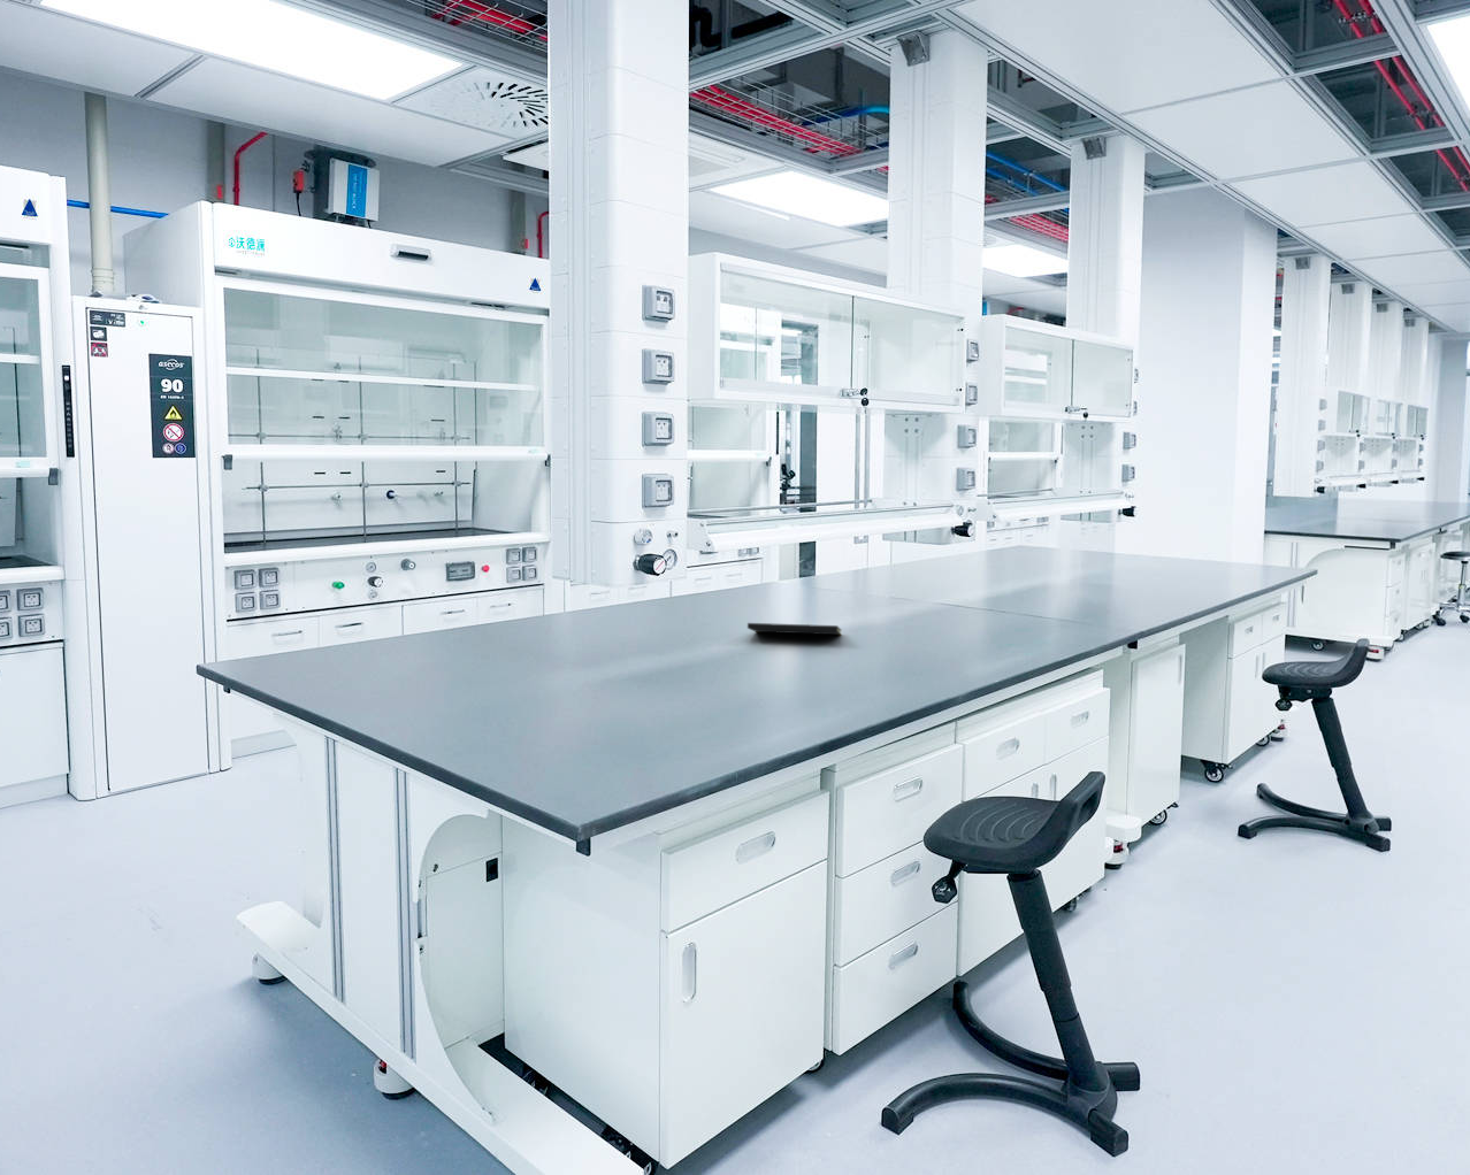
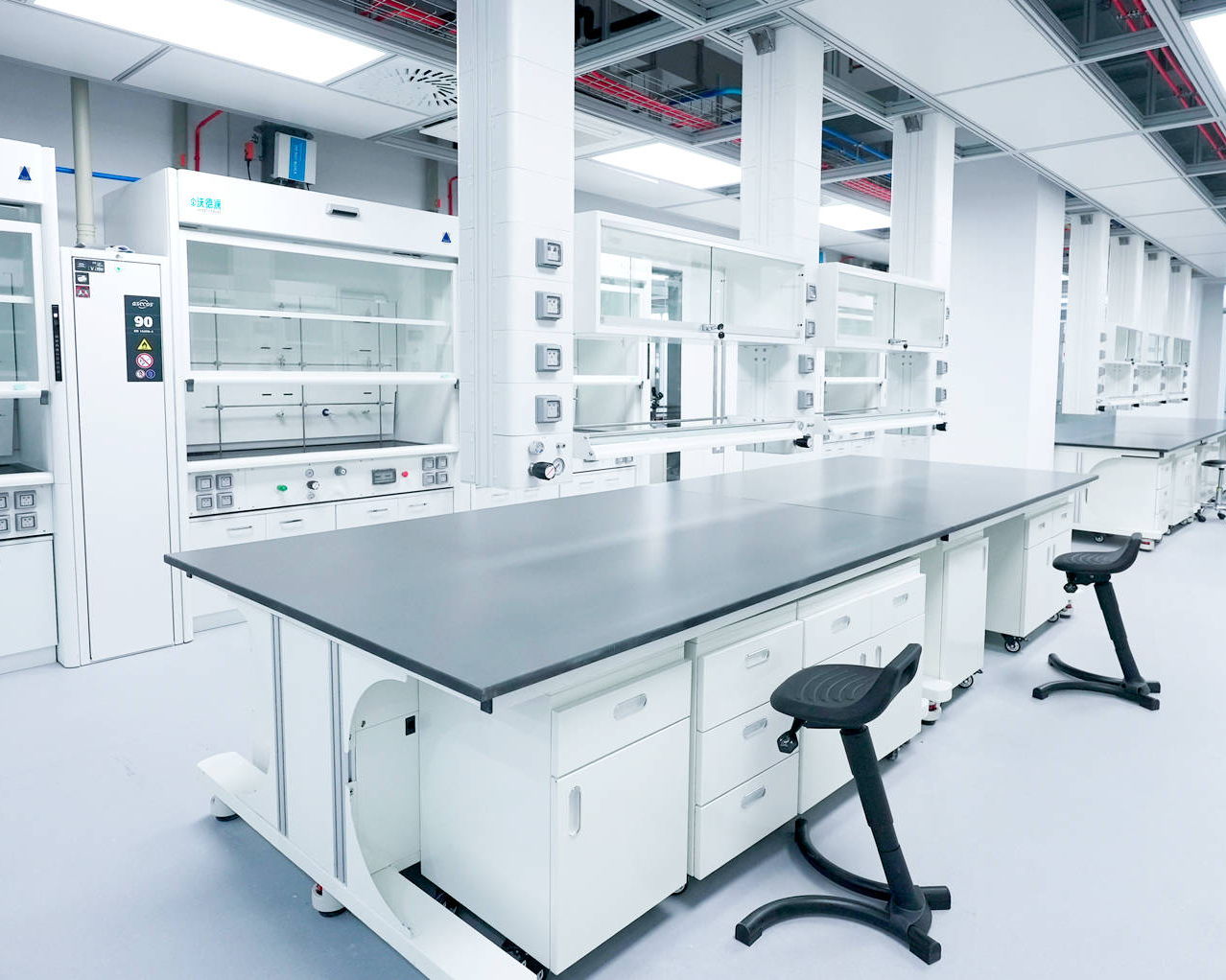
- notepad (795, 629)
